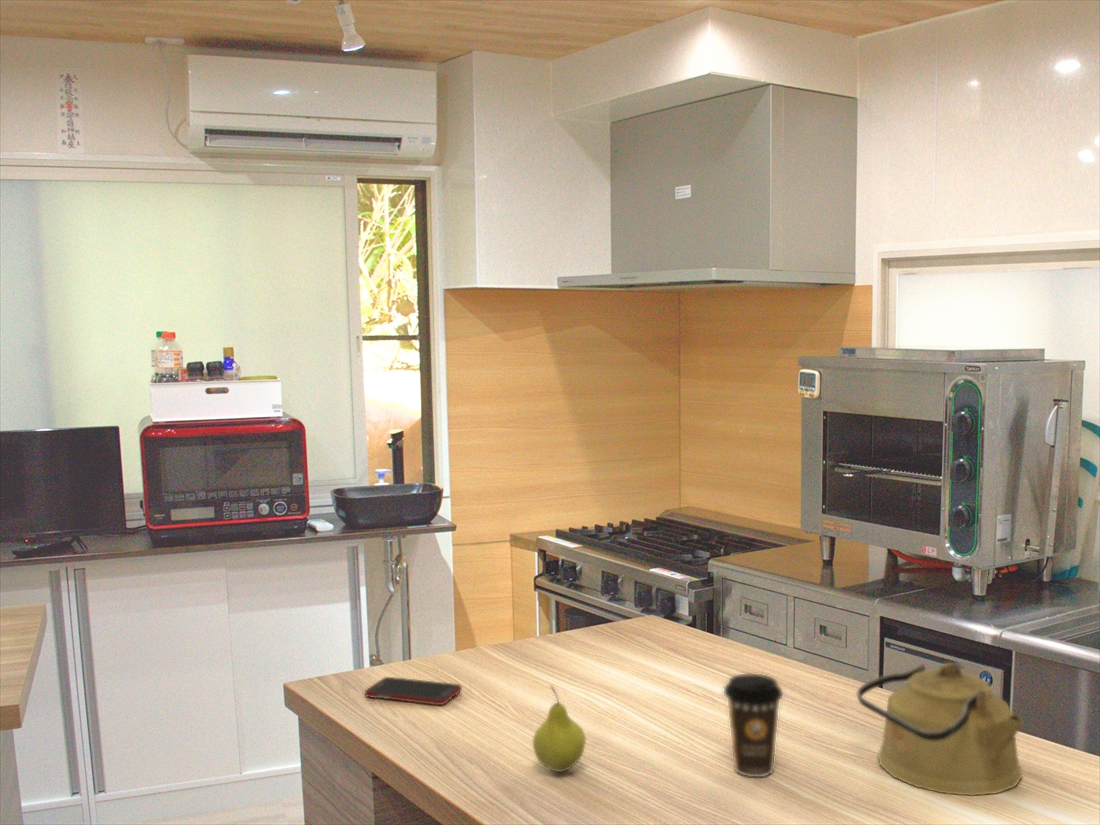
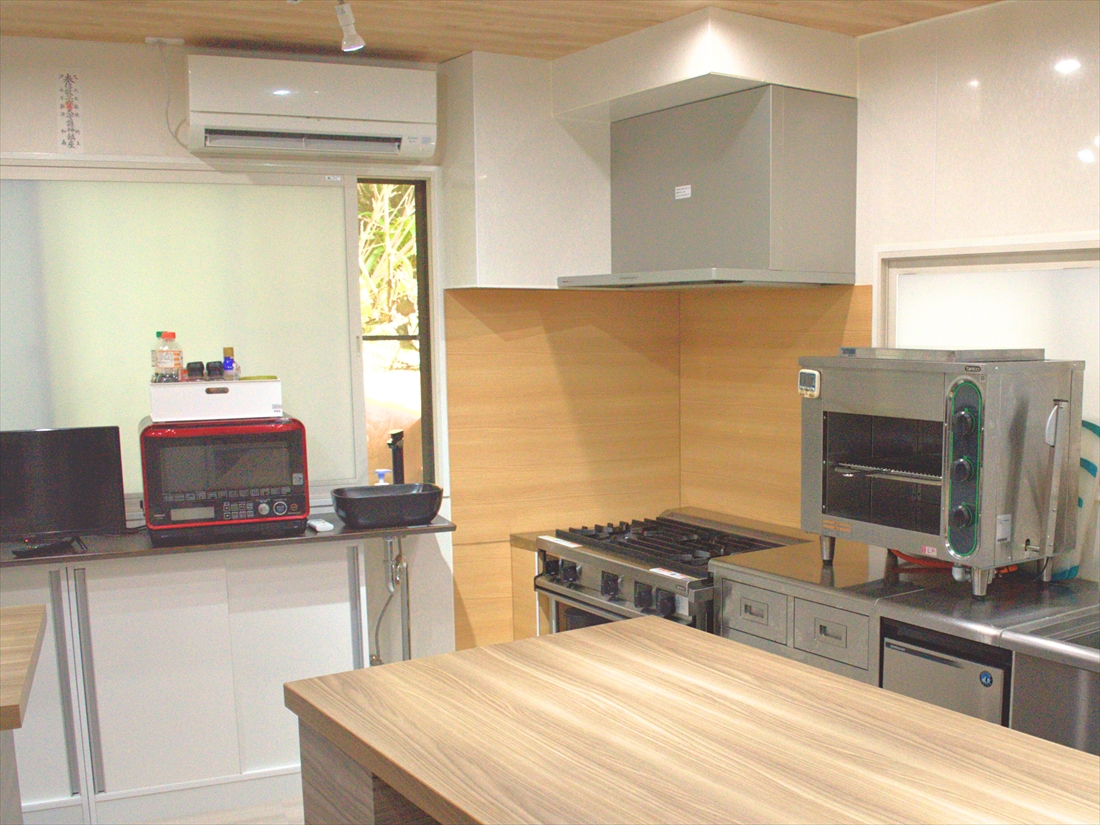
- fruit (559, 725)
- kettle (957, 719)
- cell phone (413, 690)
- coffee cup (753, 725)
